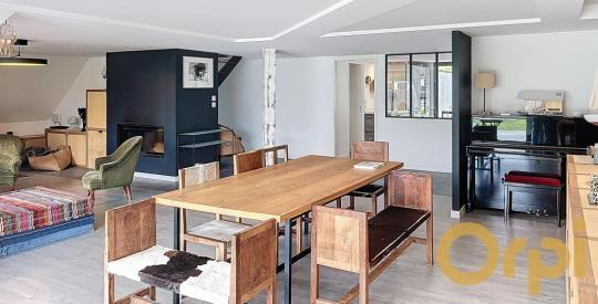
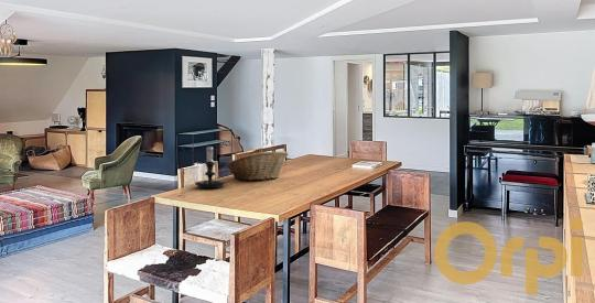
+ candle holder (209, 165)
+ fruit basket (258, 164)
